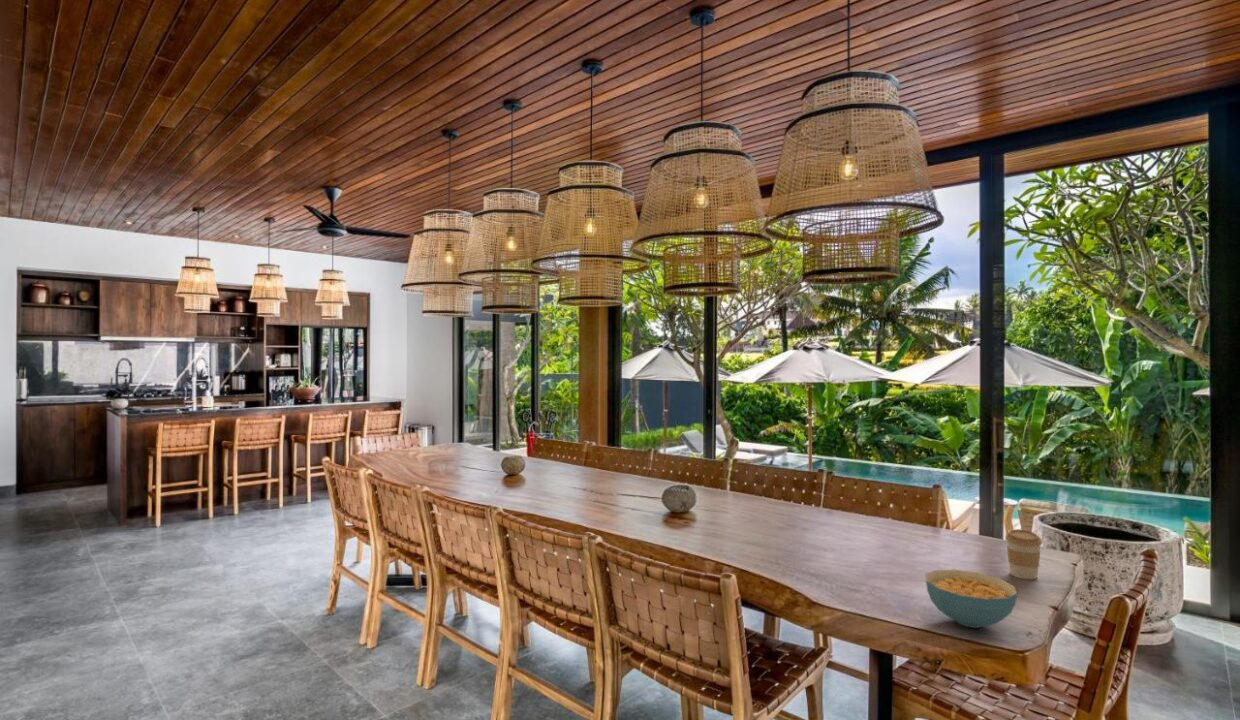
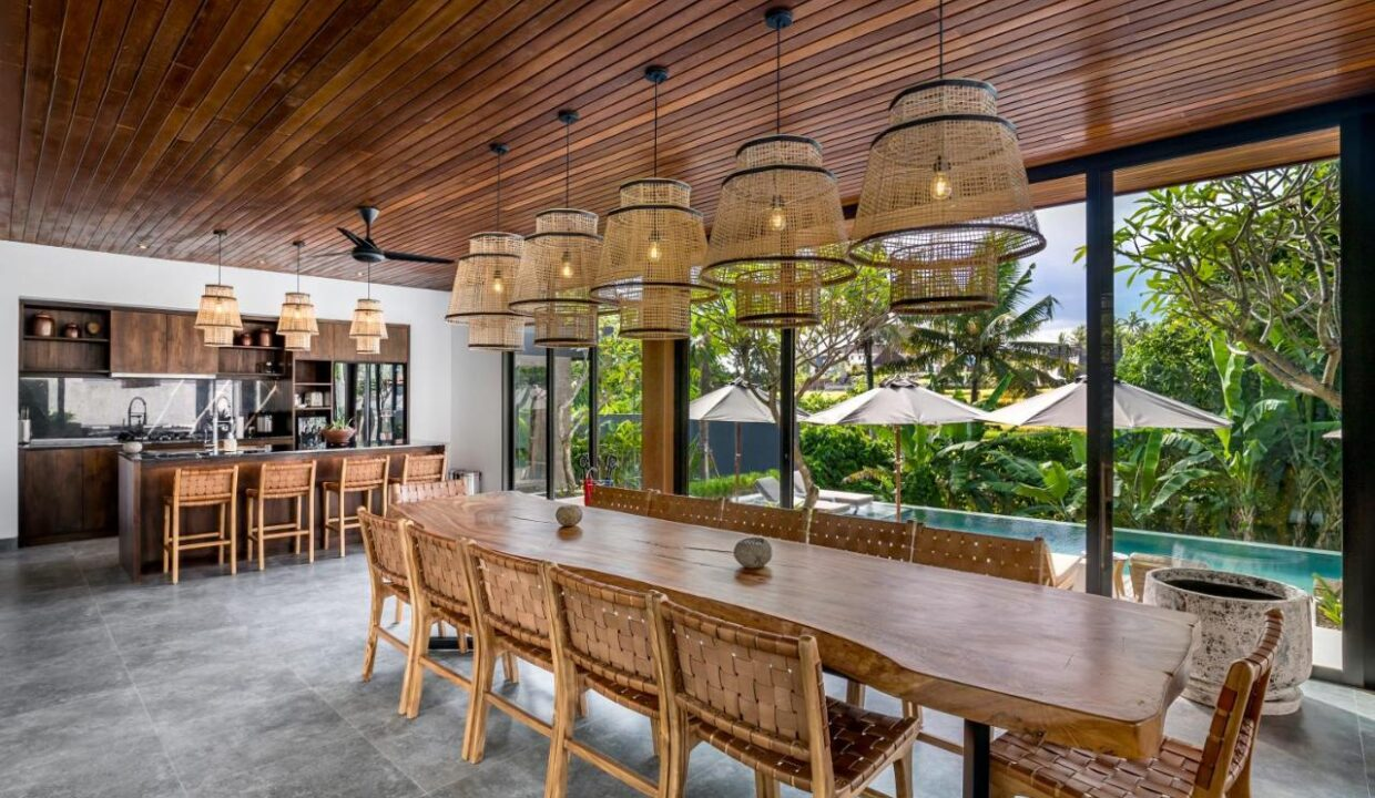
- cereal bowl (969, 602)
- coffee cup (1023, 553)
